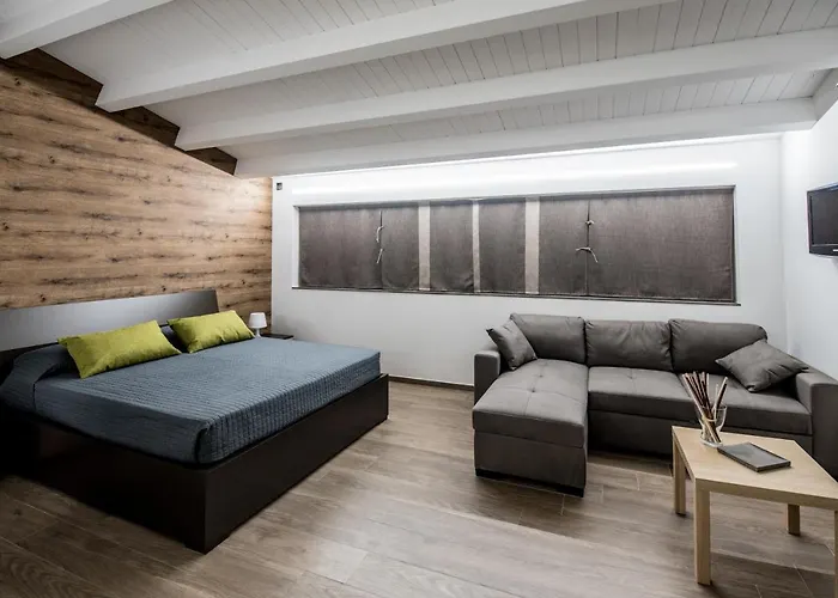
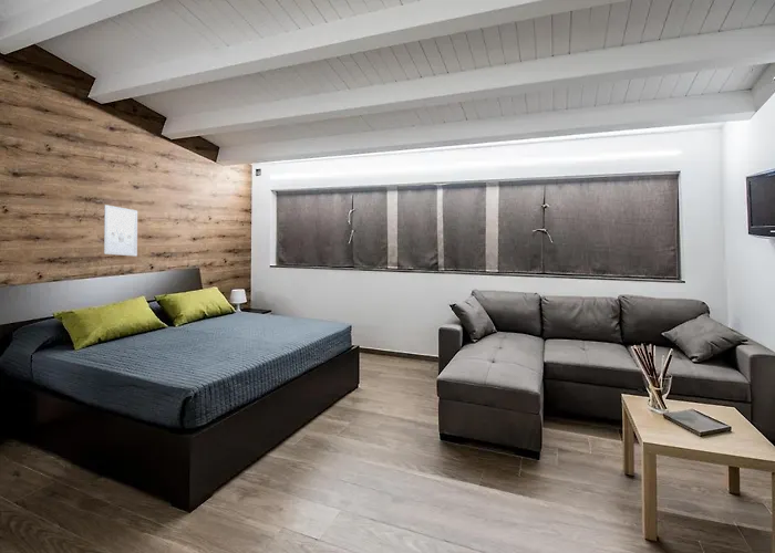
+ wall art (121, 231)
